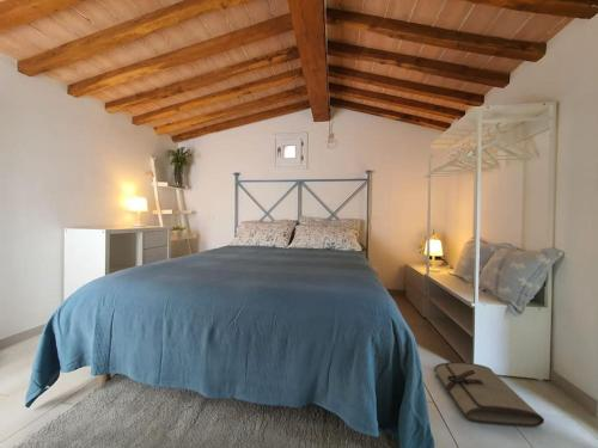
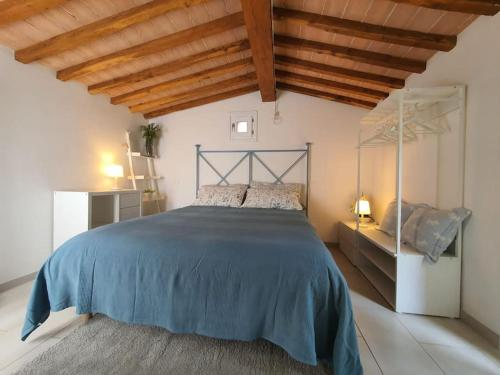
- tool roll (480, 383)
